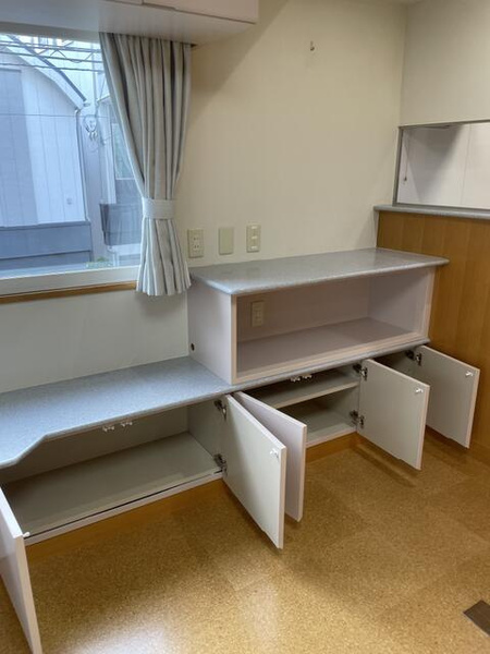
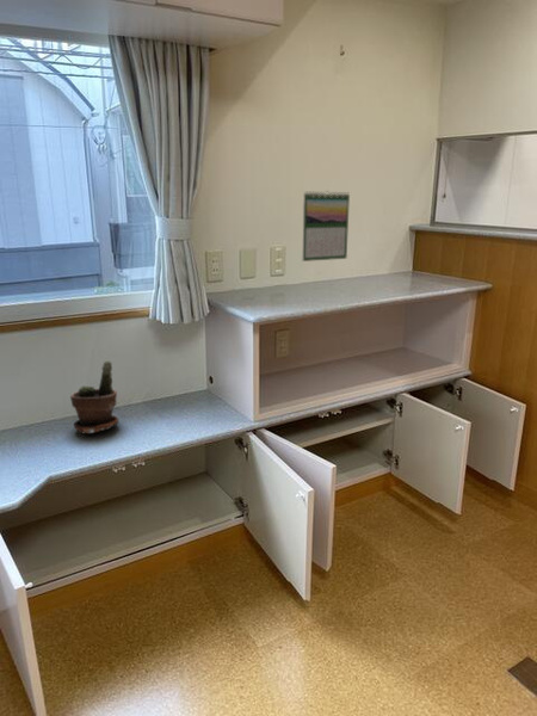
+ potted plant (93, 396)
+ calendar (326, 226)
